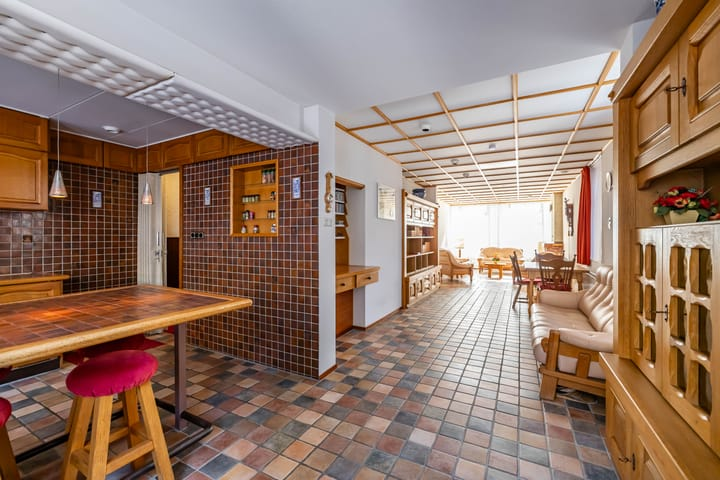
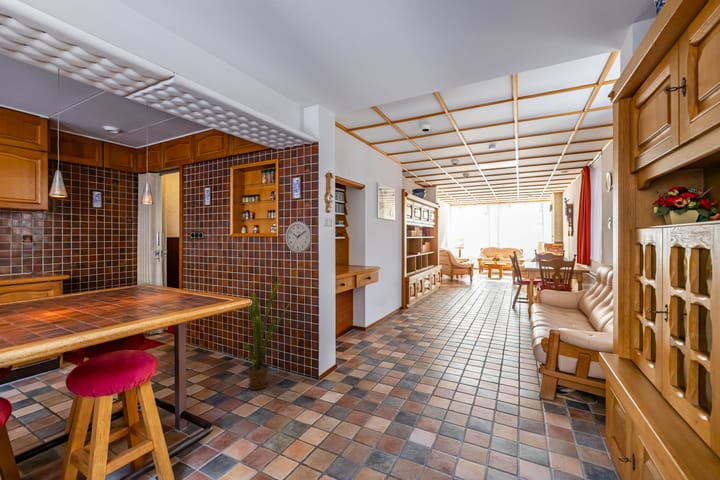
+ house plant (260, 334)
+ wall clock (297, 237)
